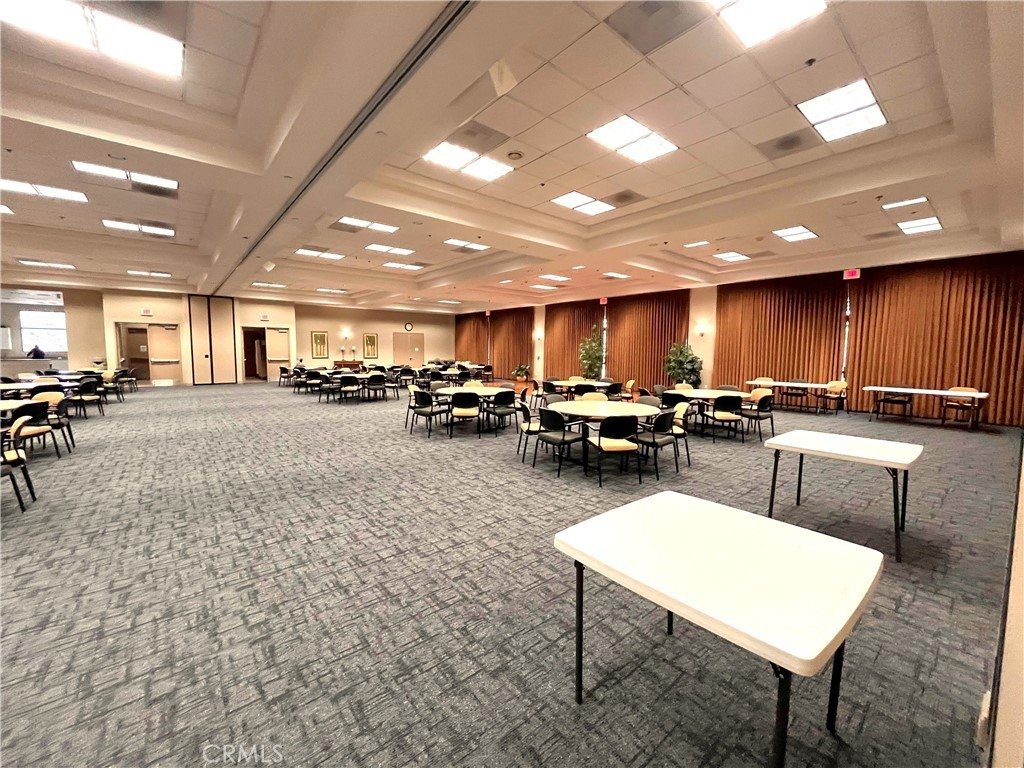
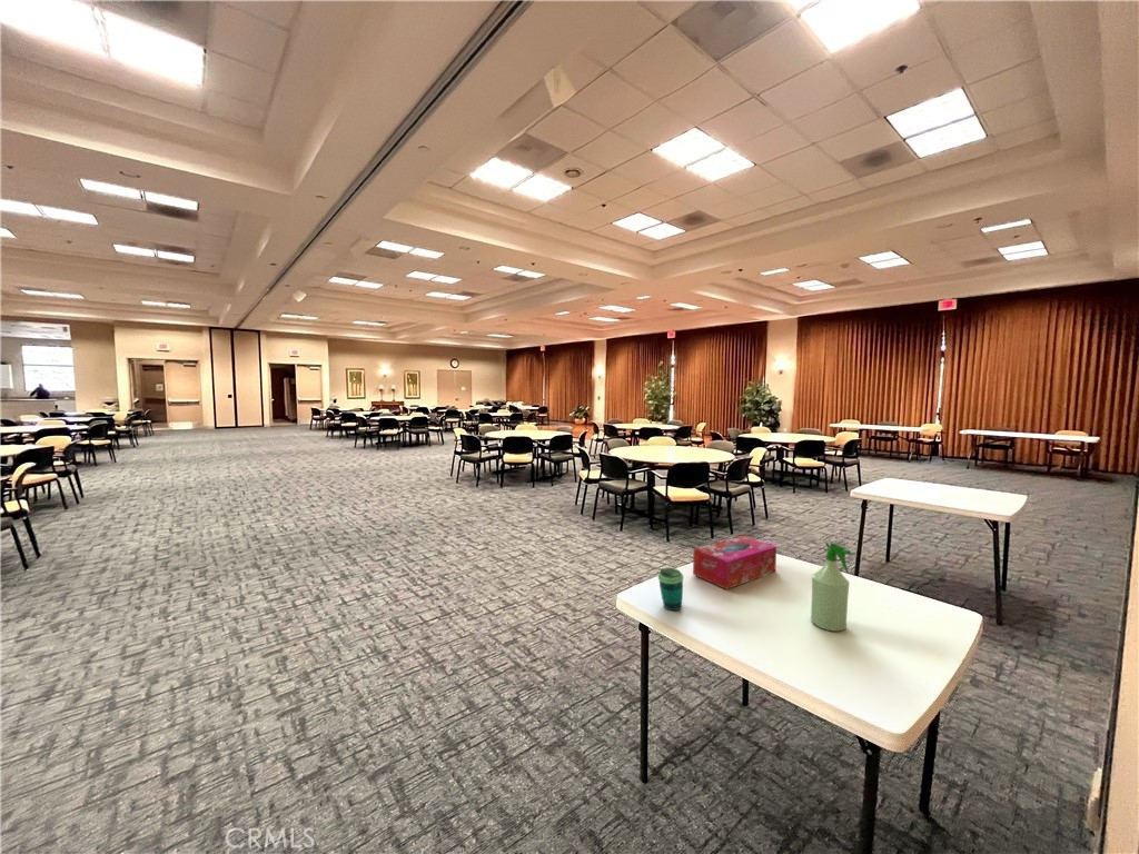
+ spray bottle (830, 583)
+ cup (670, 589)
+ tissue box (734, 559)
